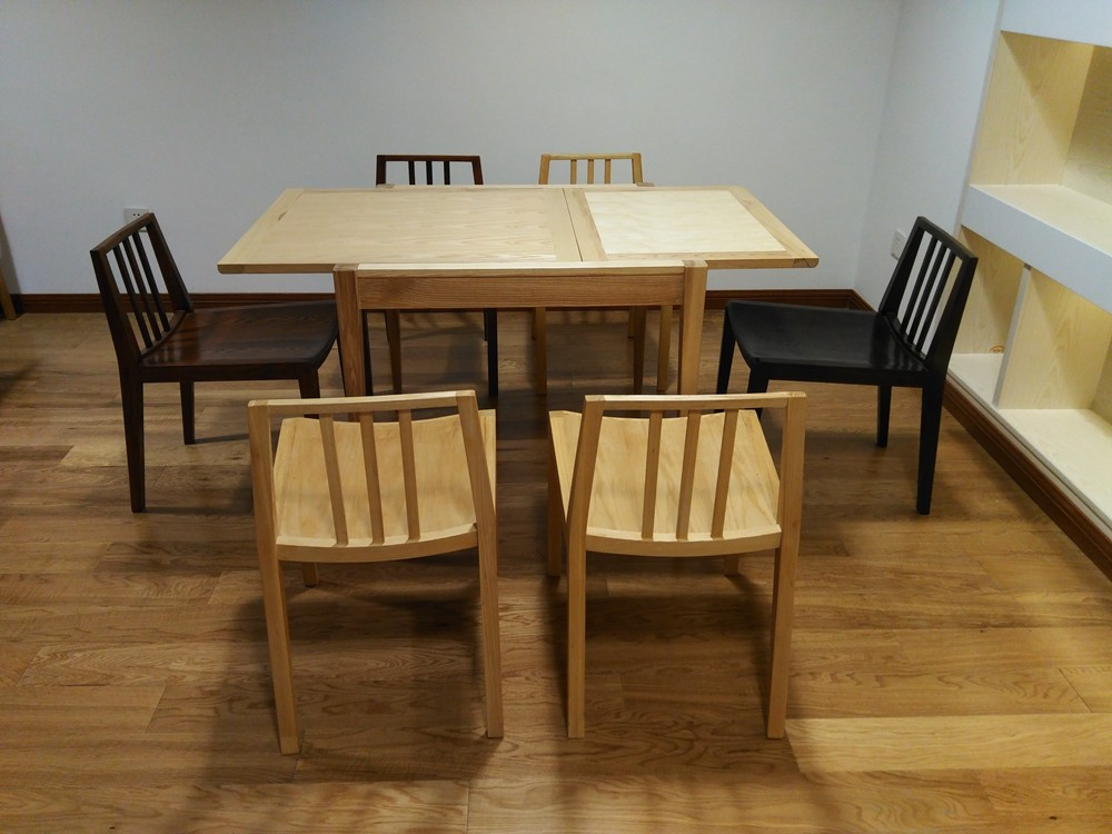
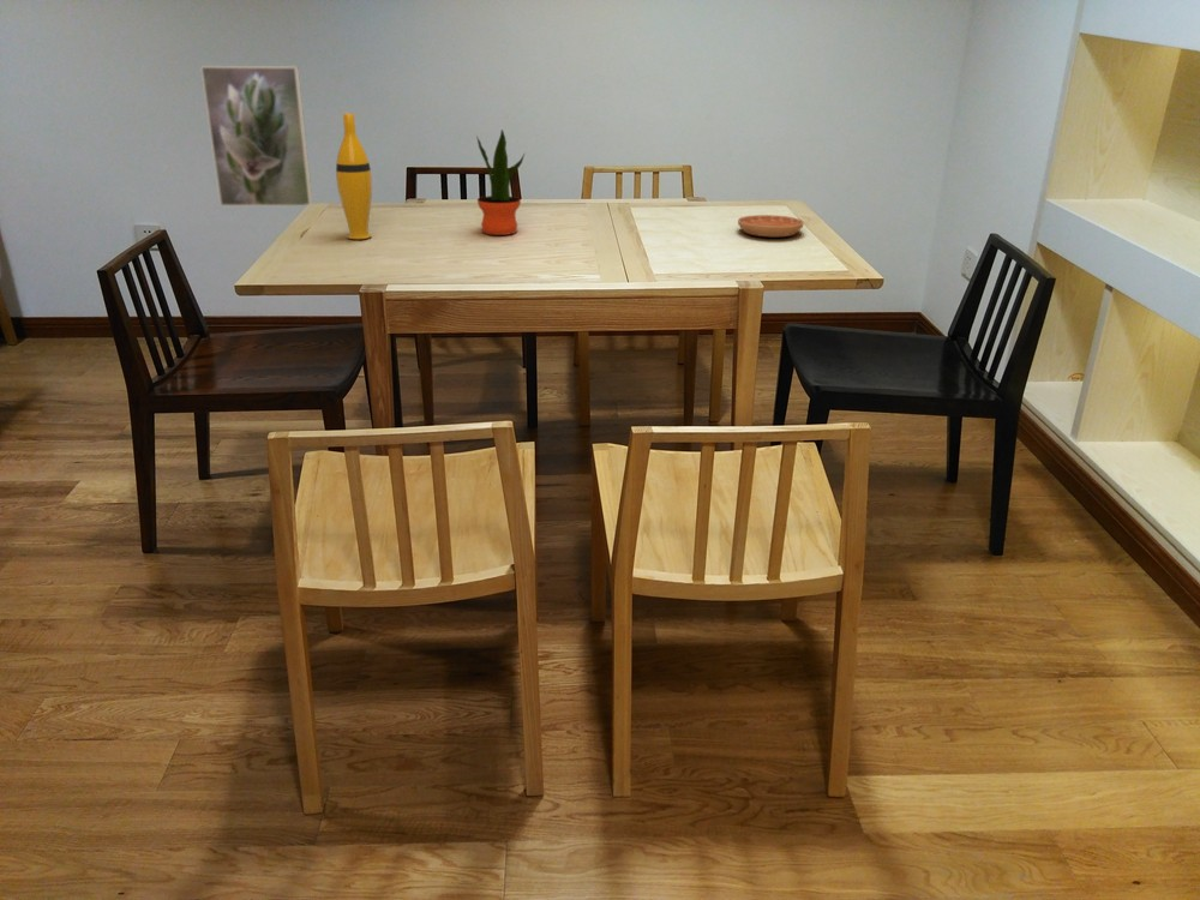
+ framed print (258, 137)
+ potted plant (502, 180)
+ saucer (769, 226)
+ vase (354, 176)
